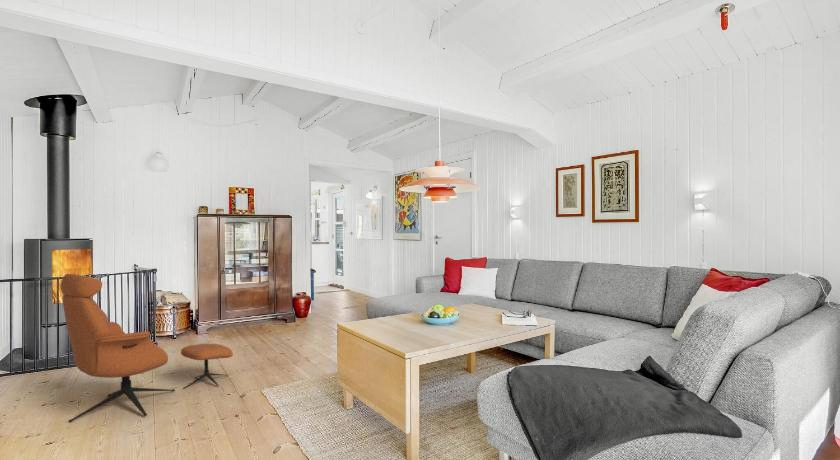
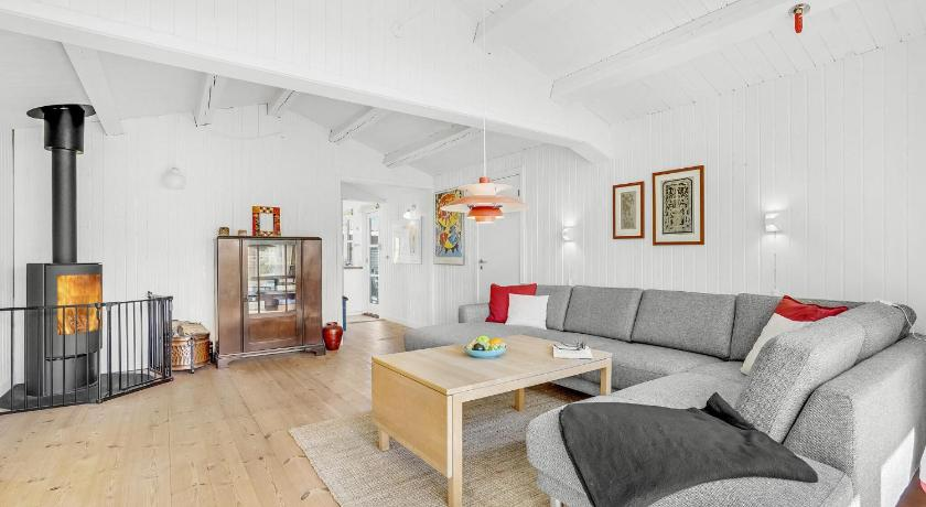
- lounge chair (149, 332)
